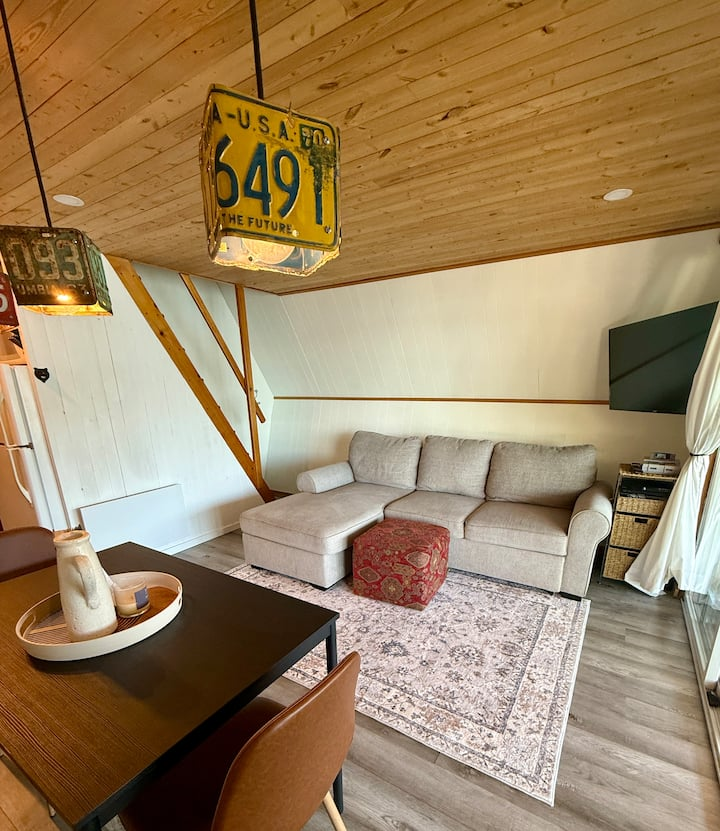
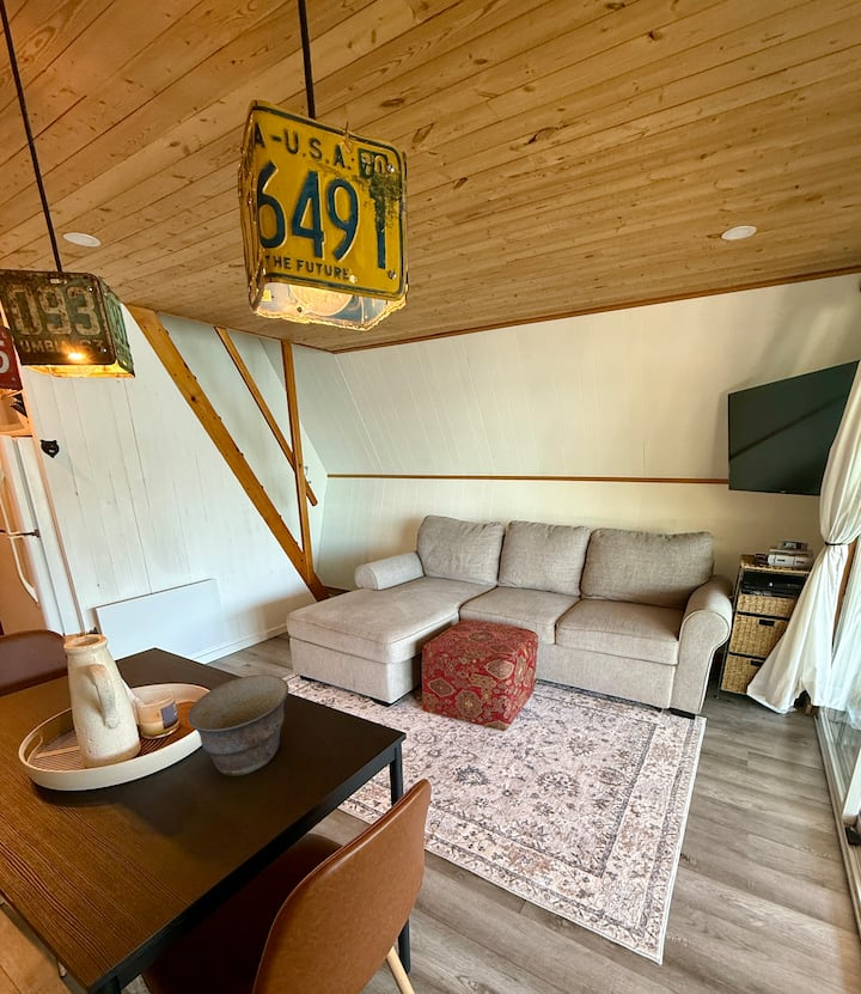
+ bowl (244, 726)
